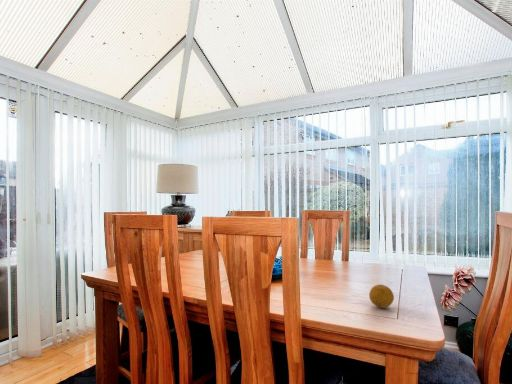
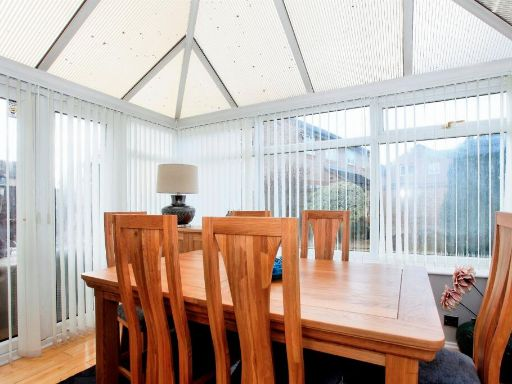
- fruit (381, 296)
